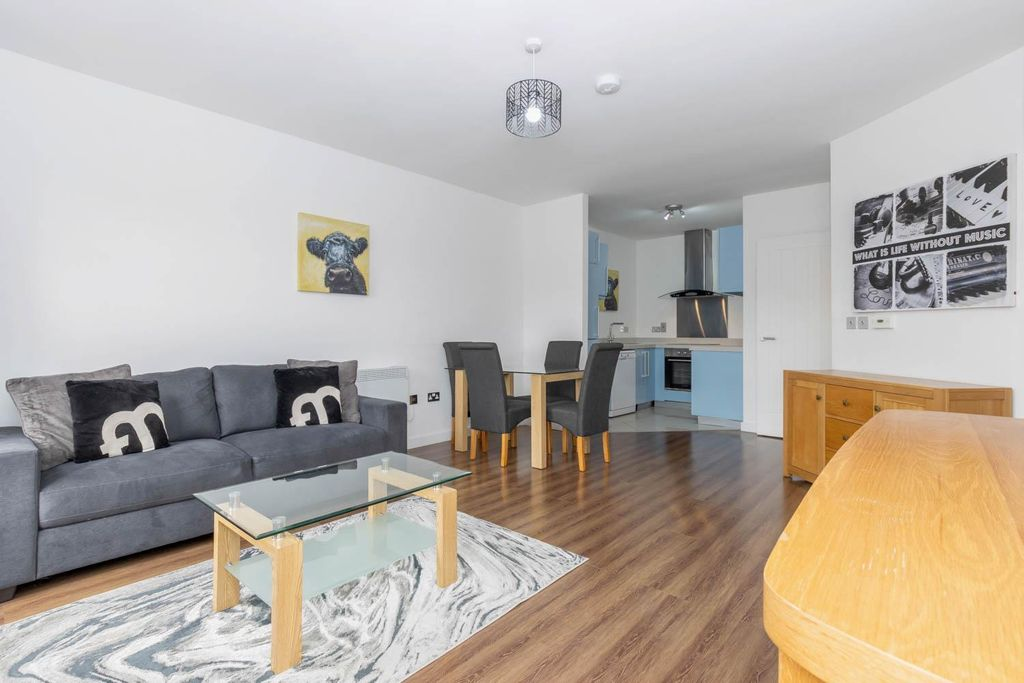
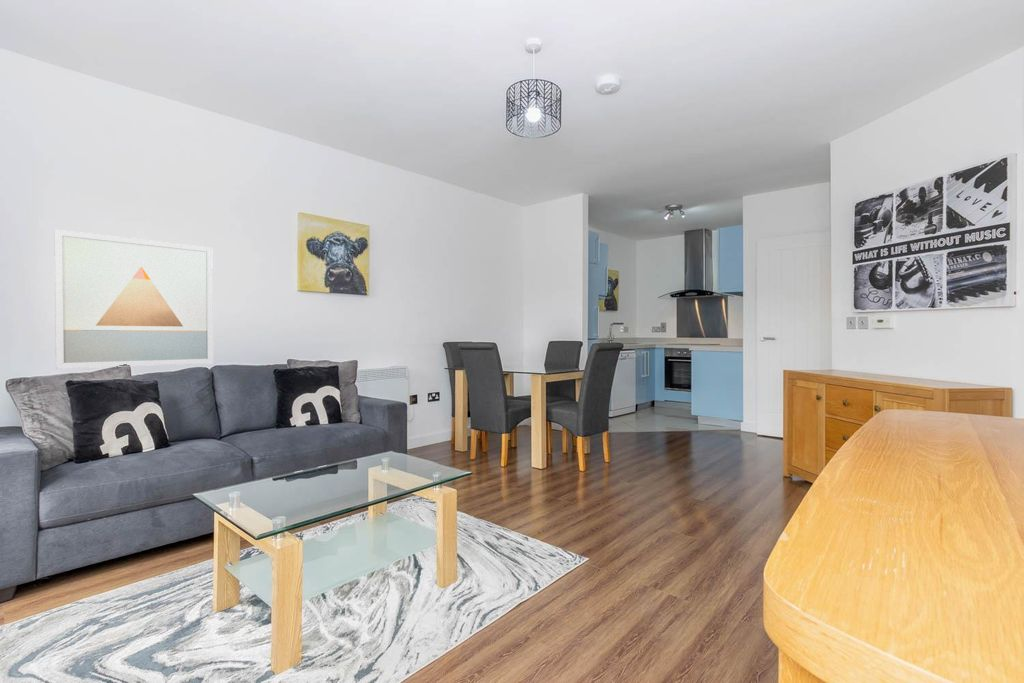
+ wall art (140, 302)
